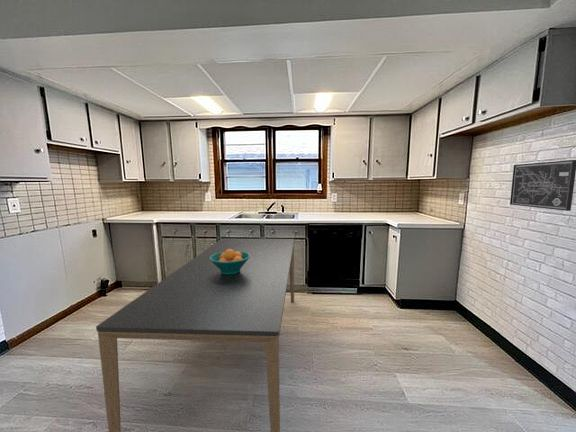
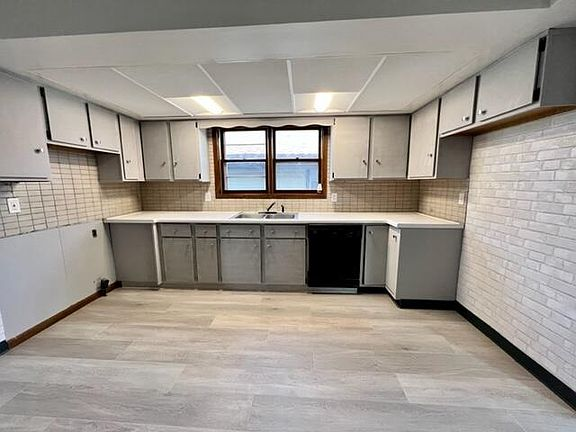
- fruit bowl (230, 260)
- wall art (539, 185)
- dining table (239, 308)
